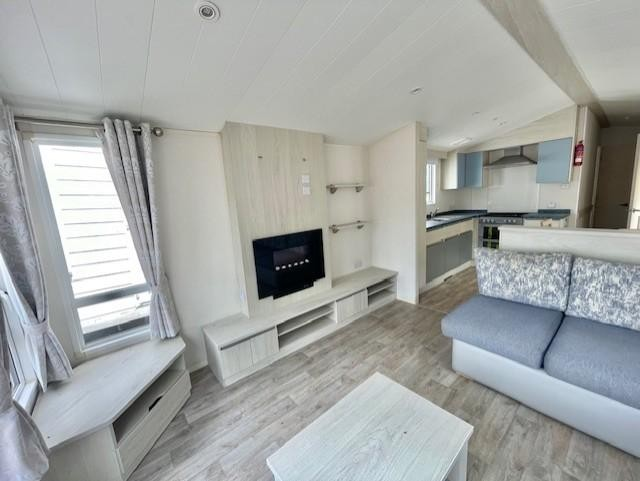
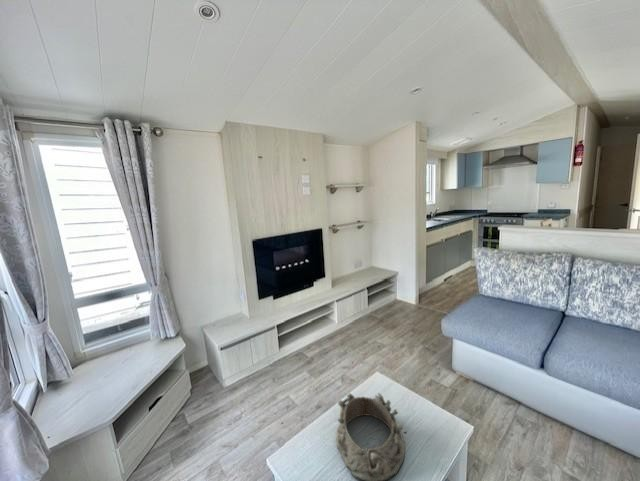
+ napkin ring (373, 416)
